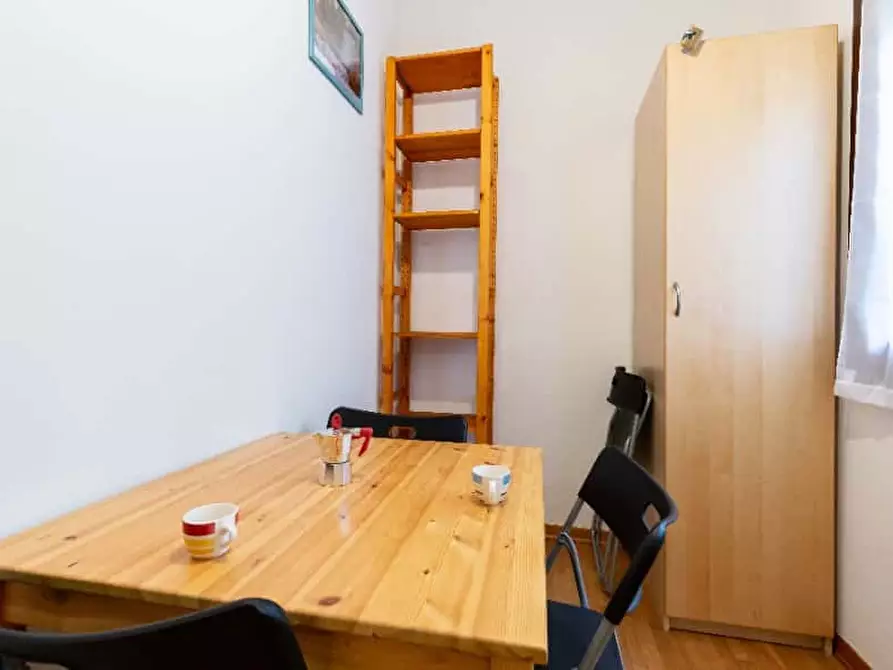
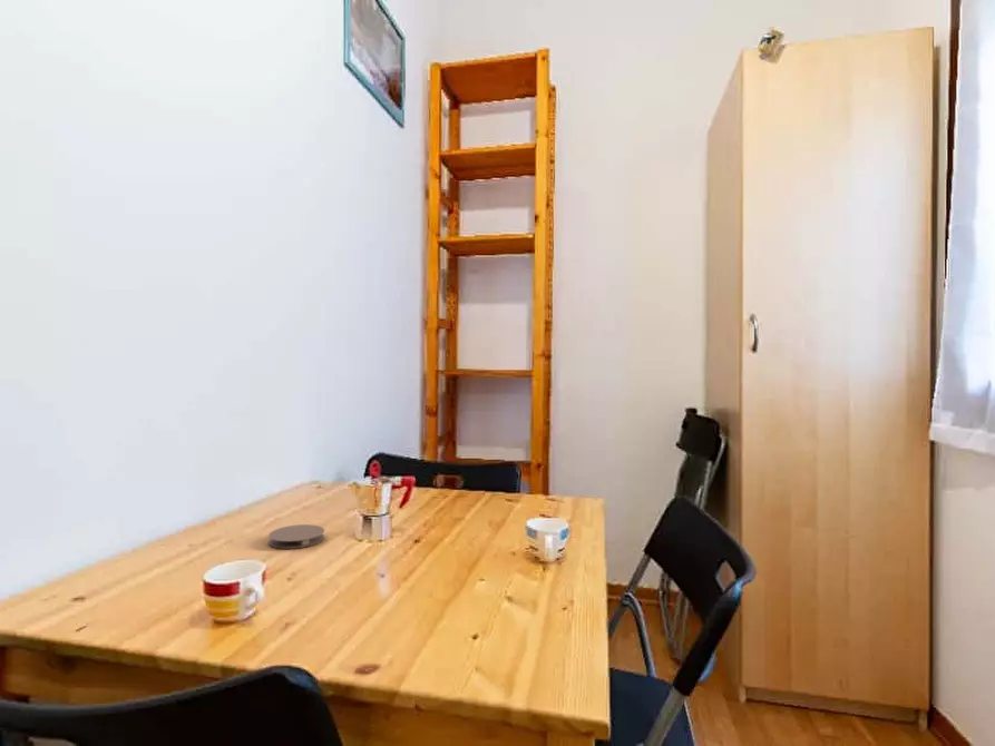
+ coaster (296, 536)
